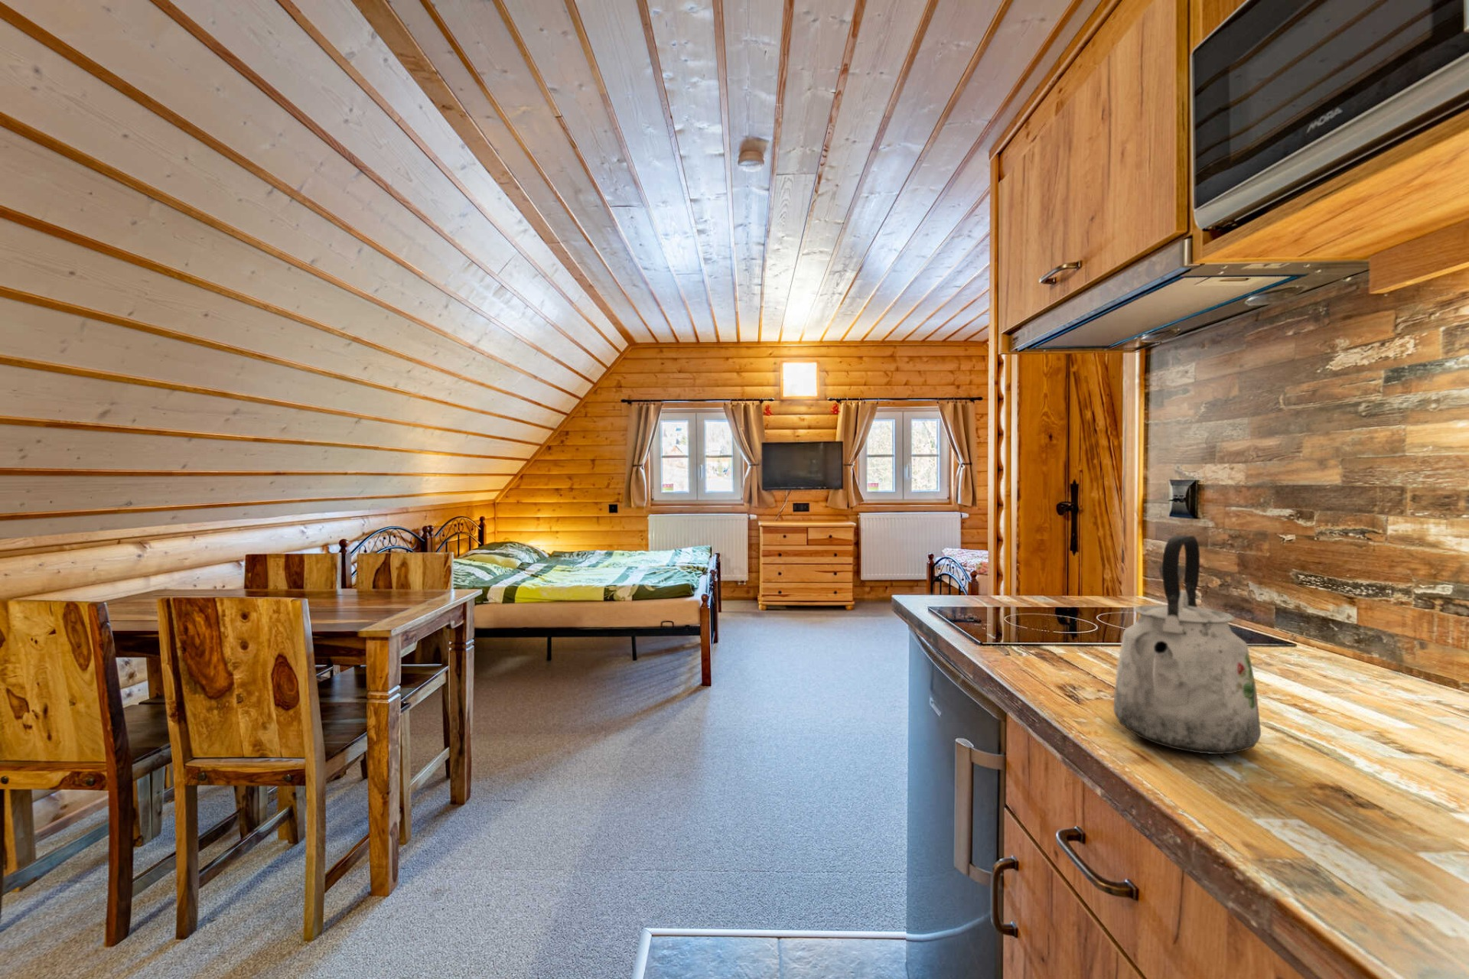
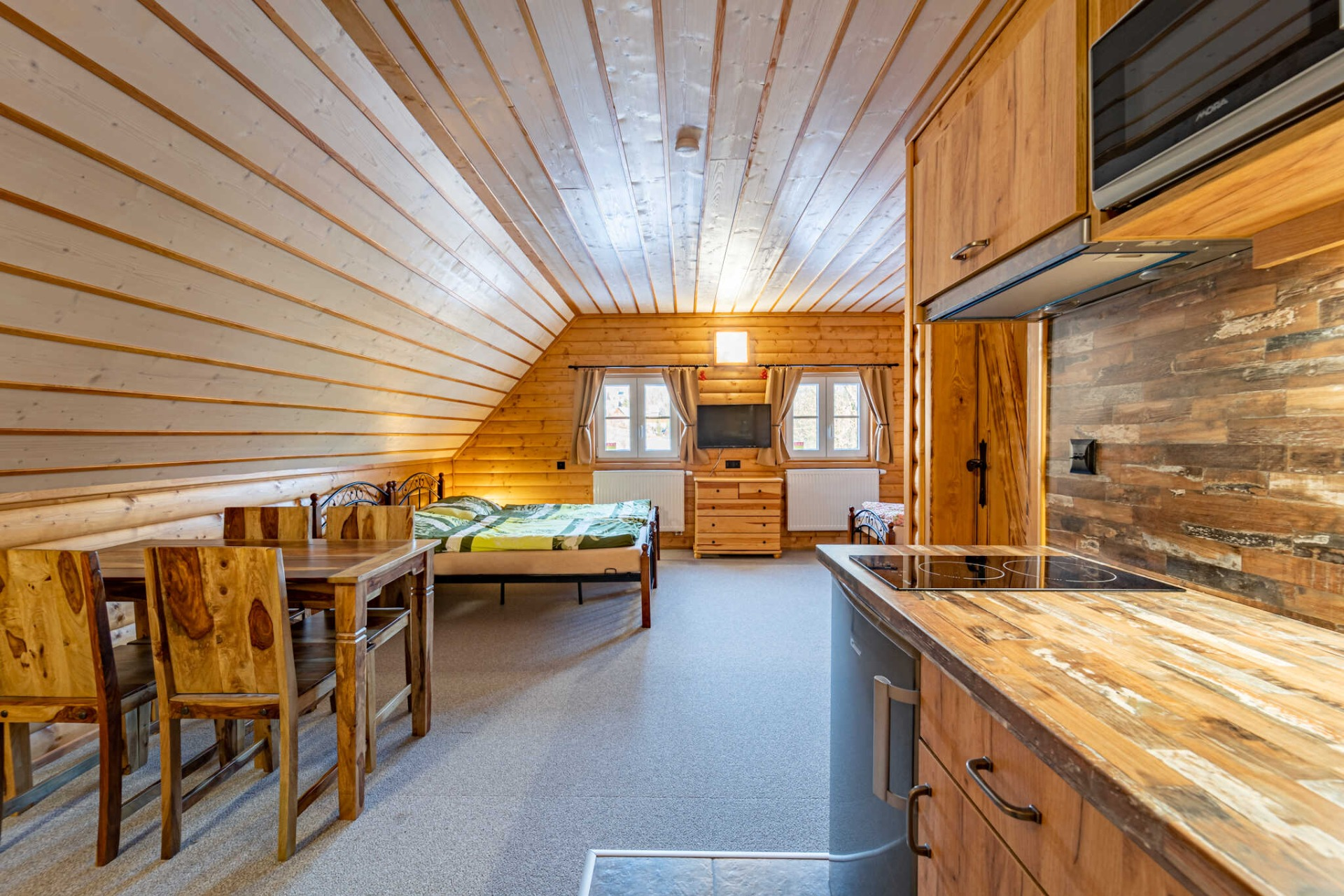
- kettle (1177, 641)
